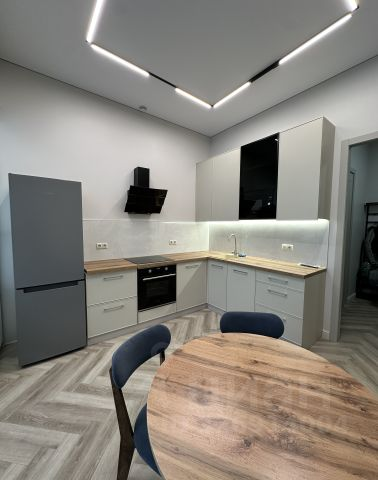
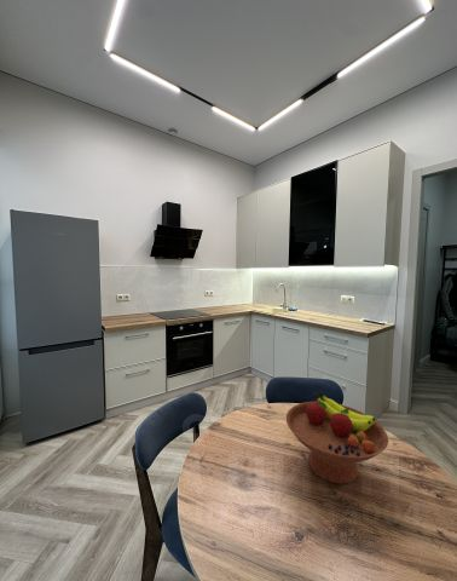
+ fruit bowl (332, 437)
